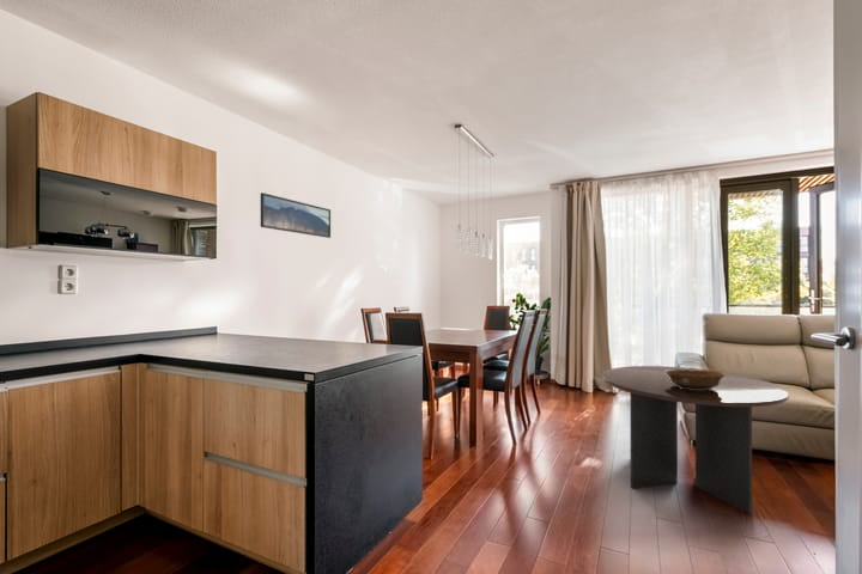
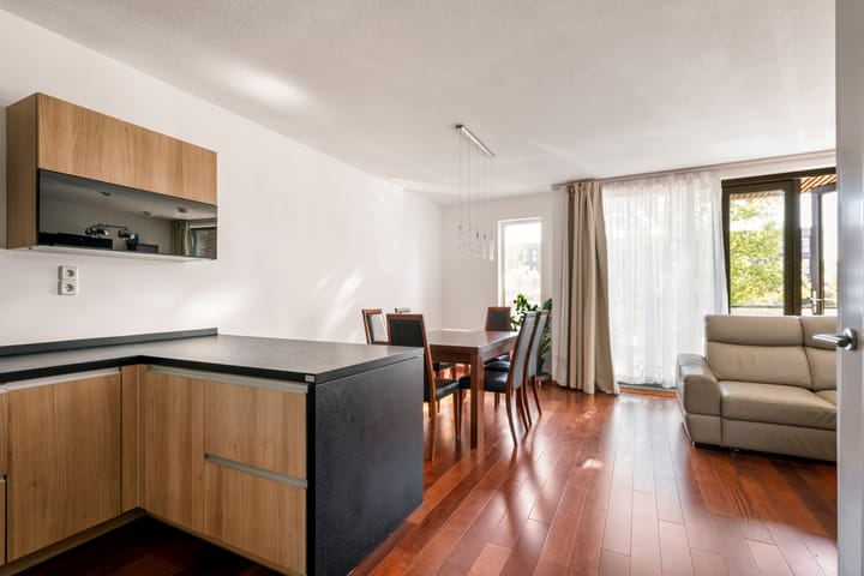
- decorative bowl (693, 378)
- coffee table (676, 430)
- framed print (298, 216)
